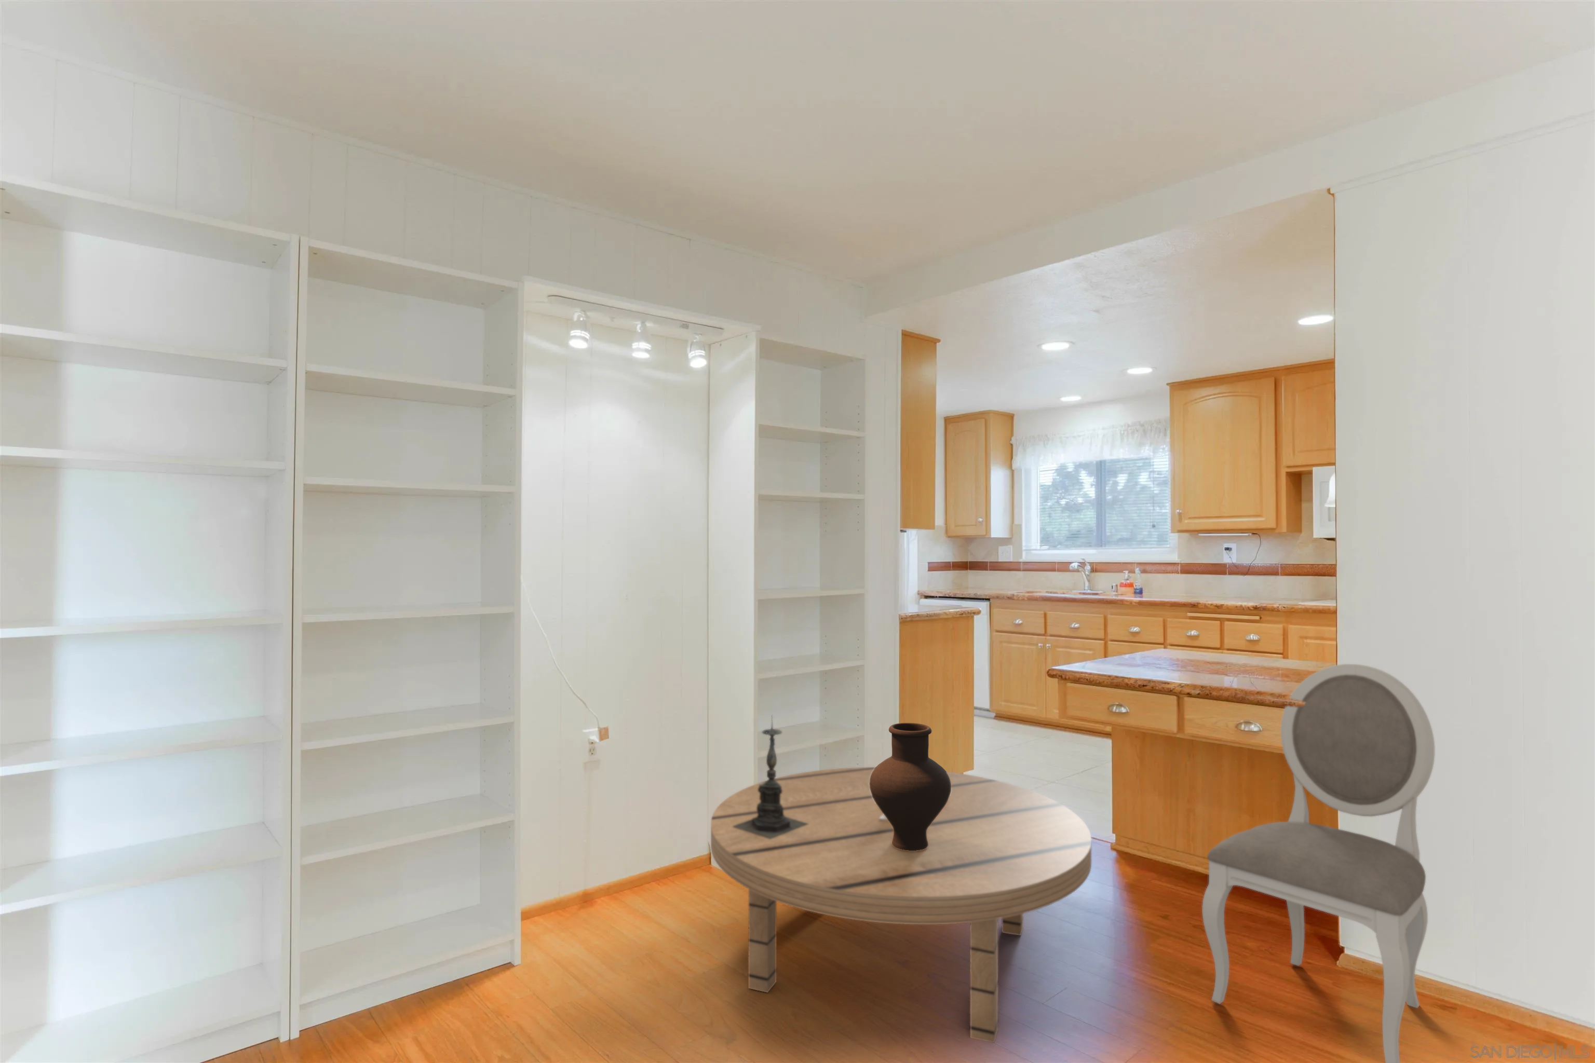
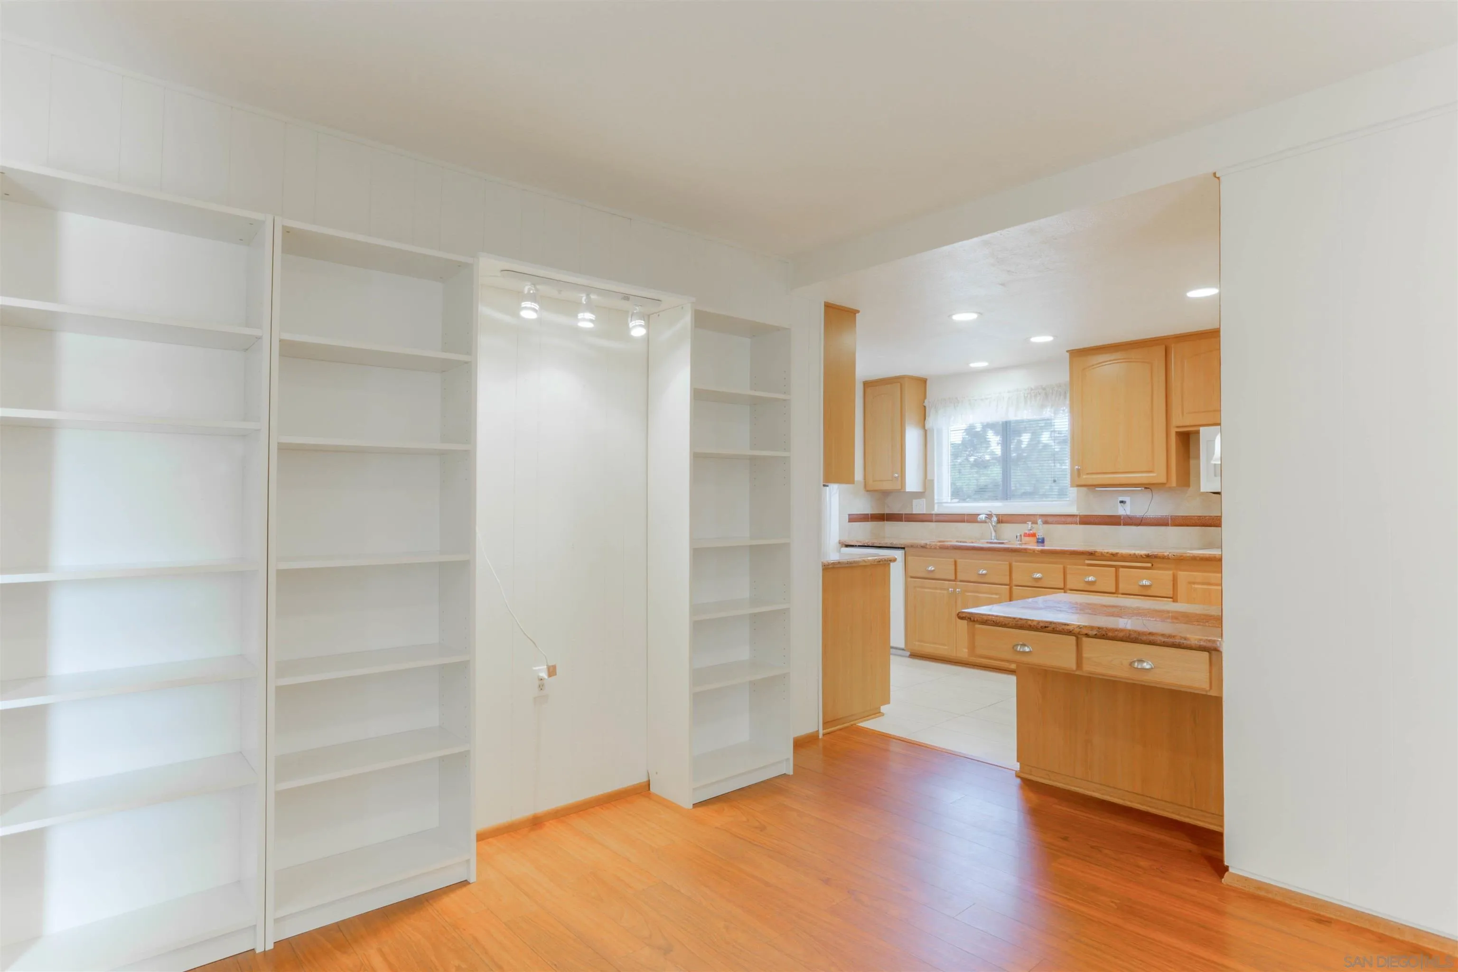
- vase (909, 783)
- dining chair (1329, 838)
- candle holder (770, 768)
- dining table (896, 860)
